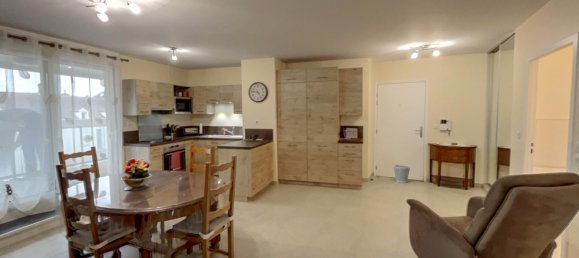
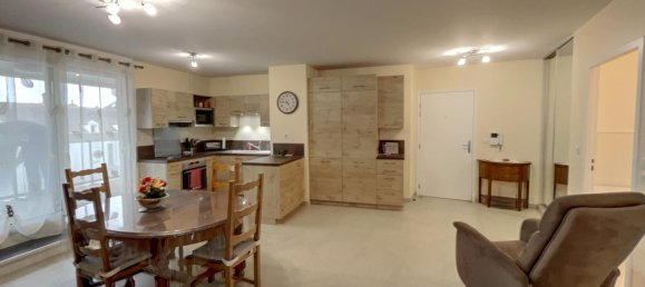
- wastebasket (401, 173)
